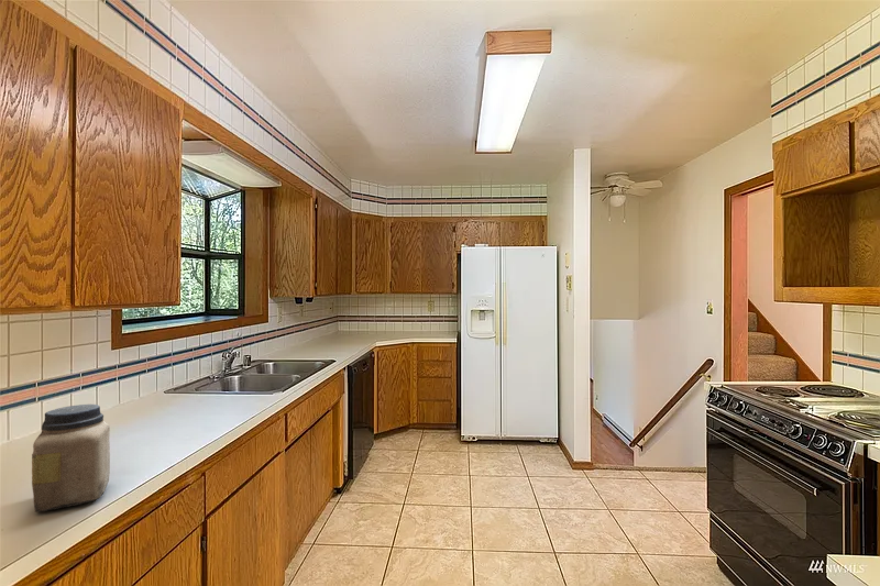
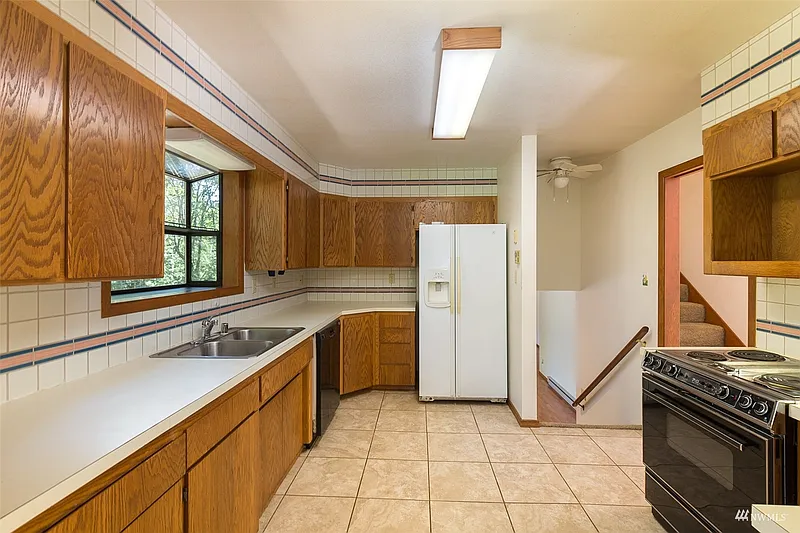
- jar (73, 452)
